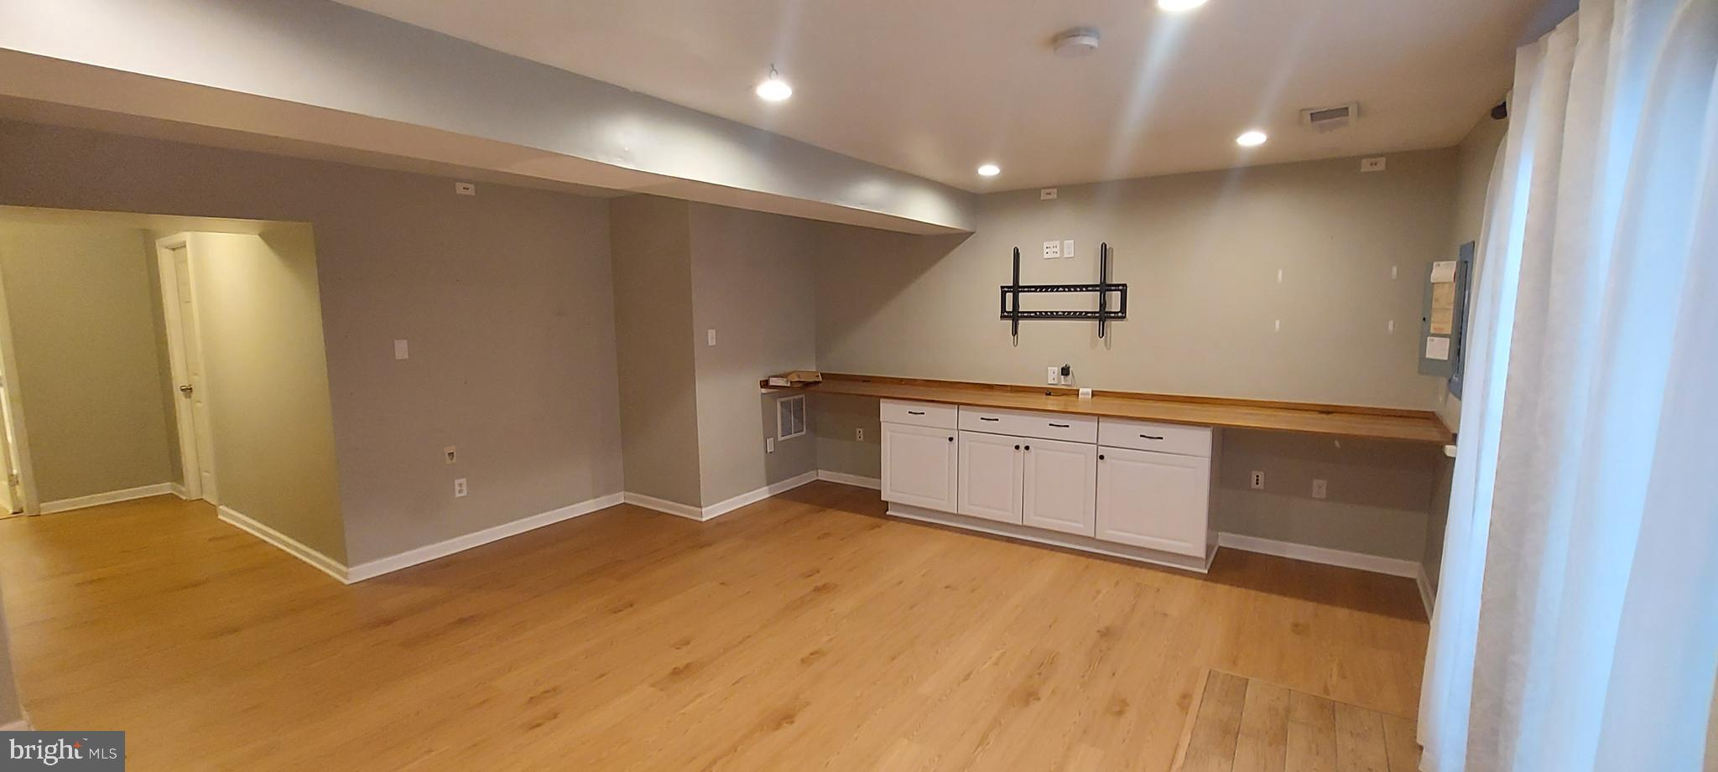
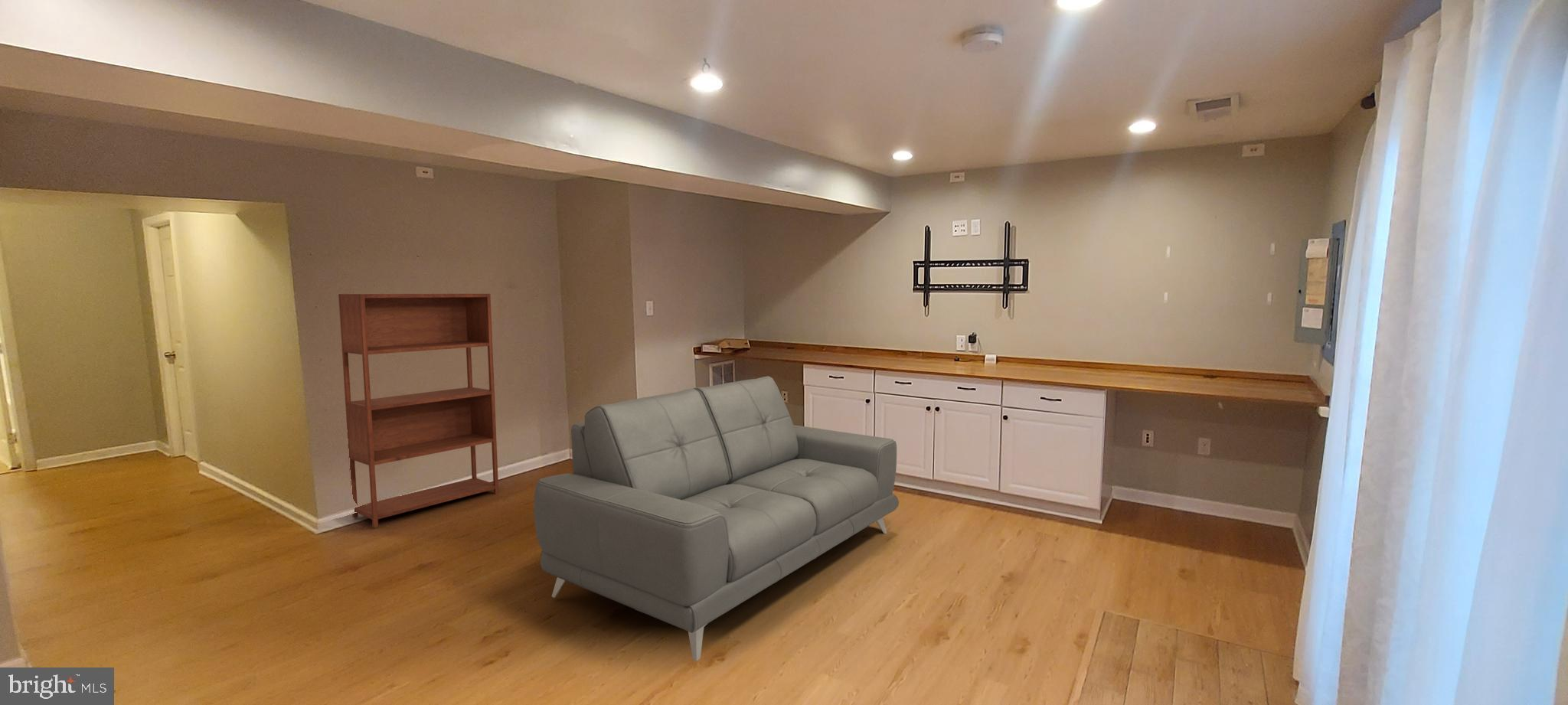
+ sofa (738, 478)
+ bookshelf (424, 401)
